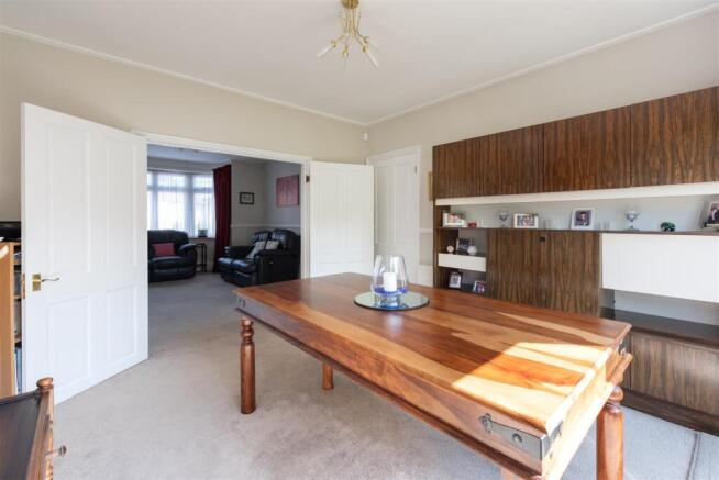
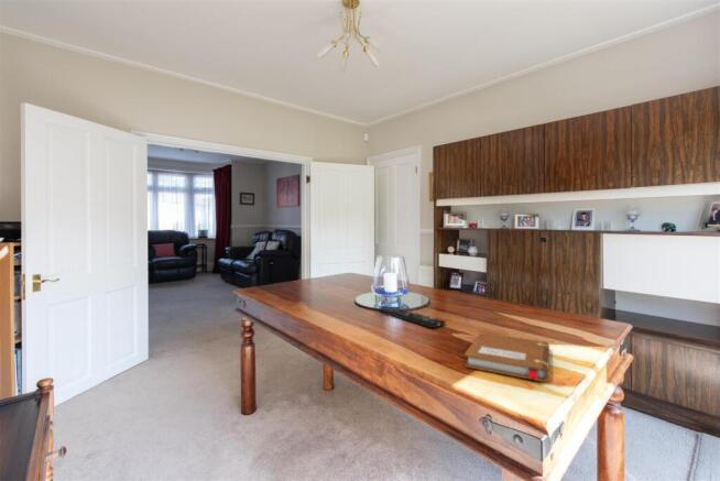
+ remote control (410, 315)
+ notebook (509, 353)
